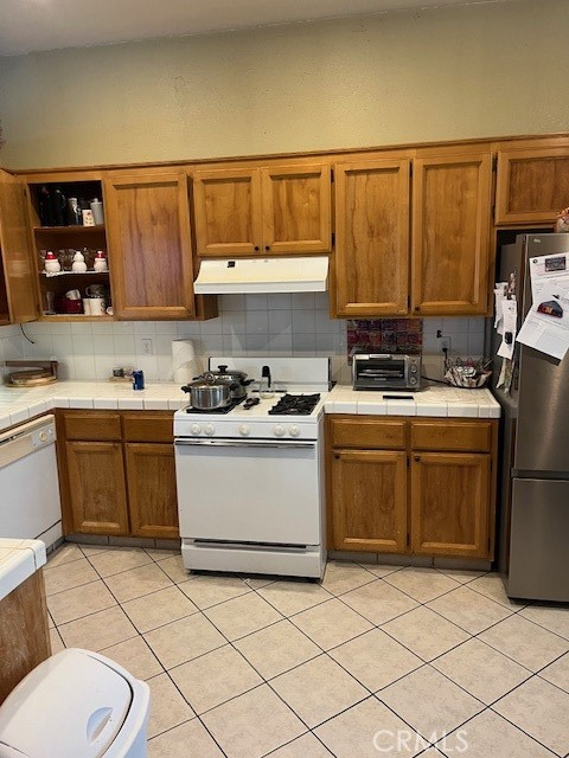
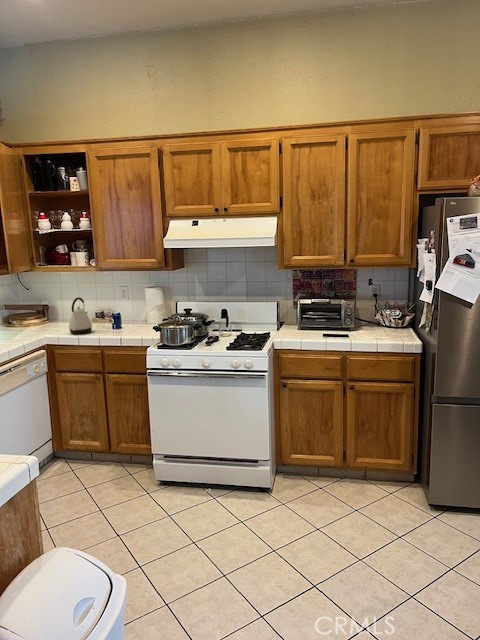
+ kettle (79, 314)
